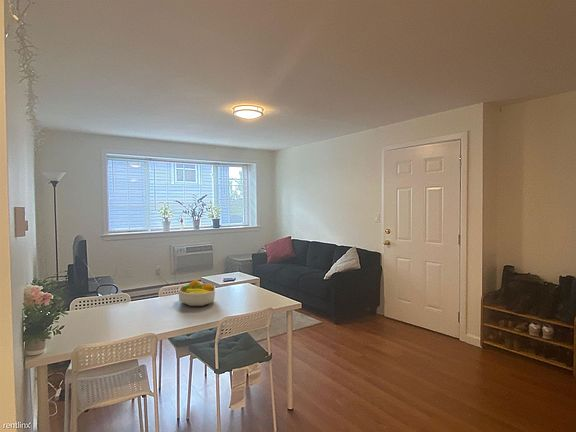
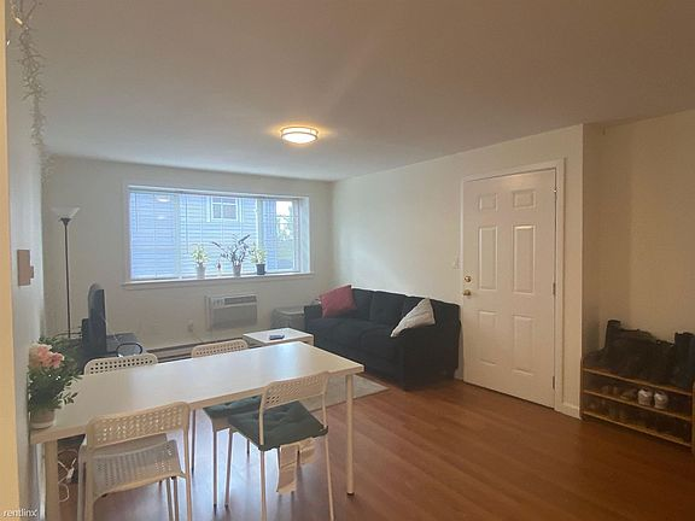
- fruit bowl (197, 292)
